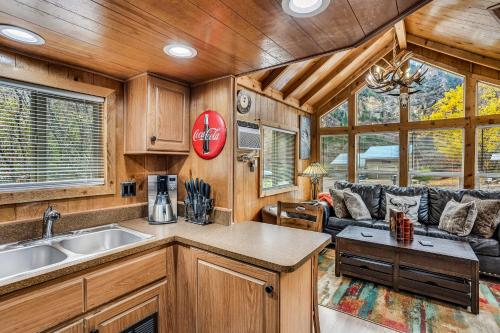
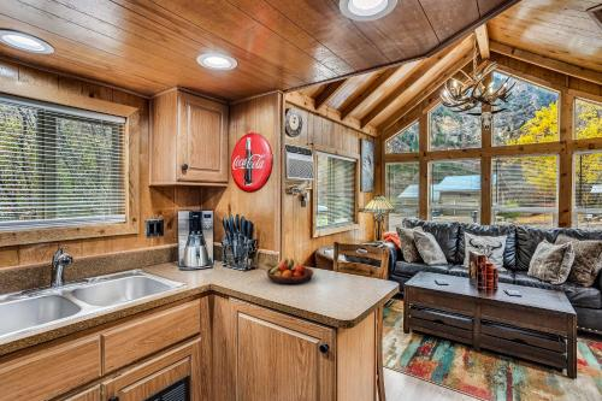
+ fruit bowl (289, 269)
